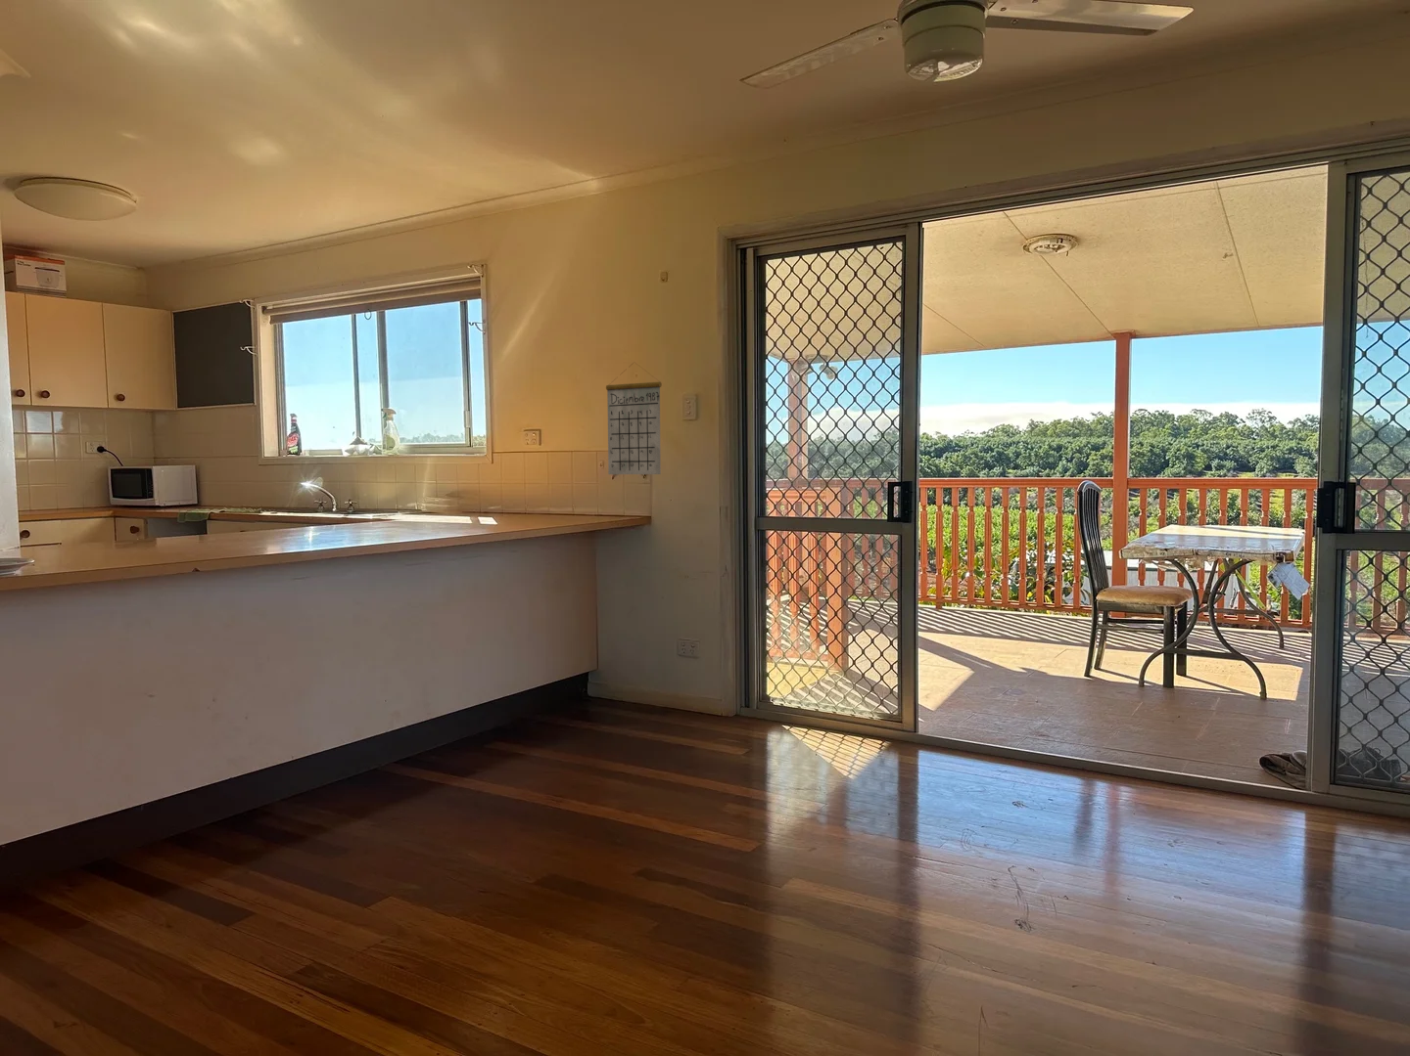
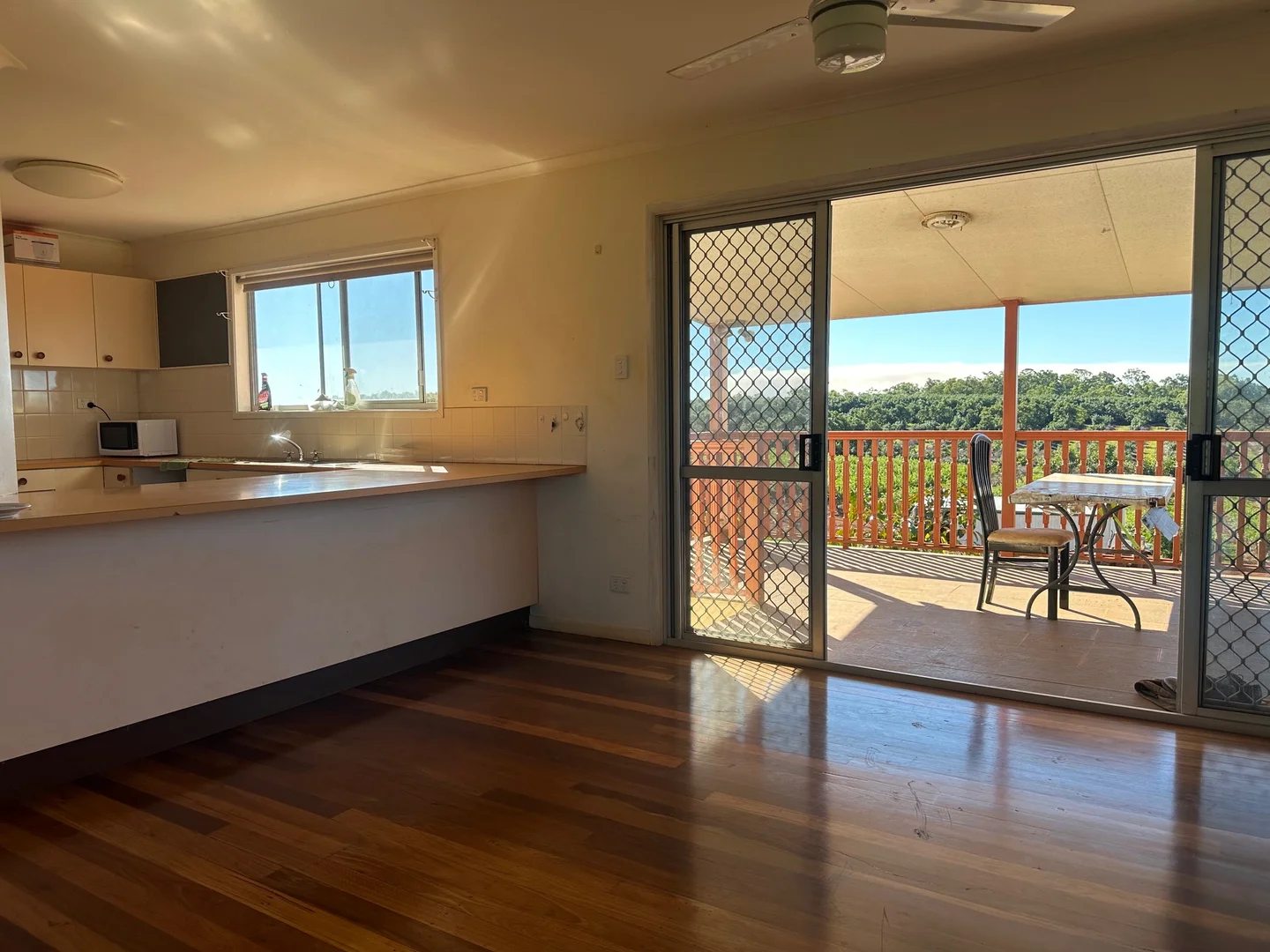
- calendar (634, 417)
